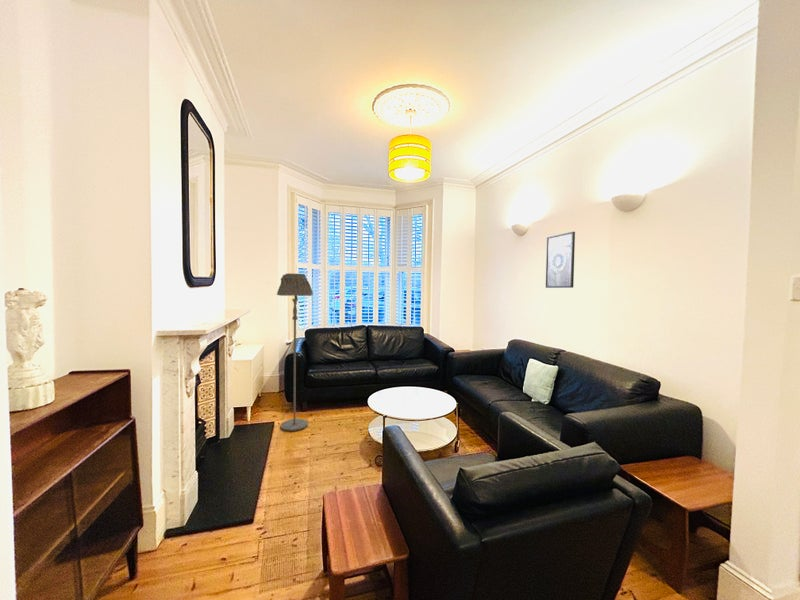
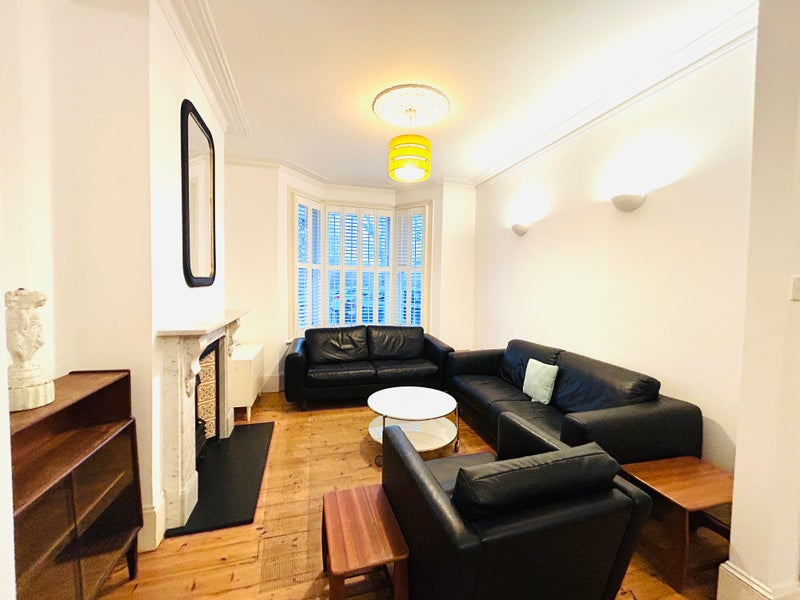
- floor lamp (294, 350)
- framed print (559, 261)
